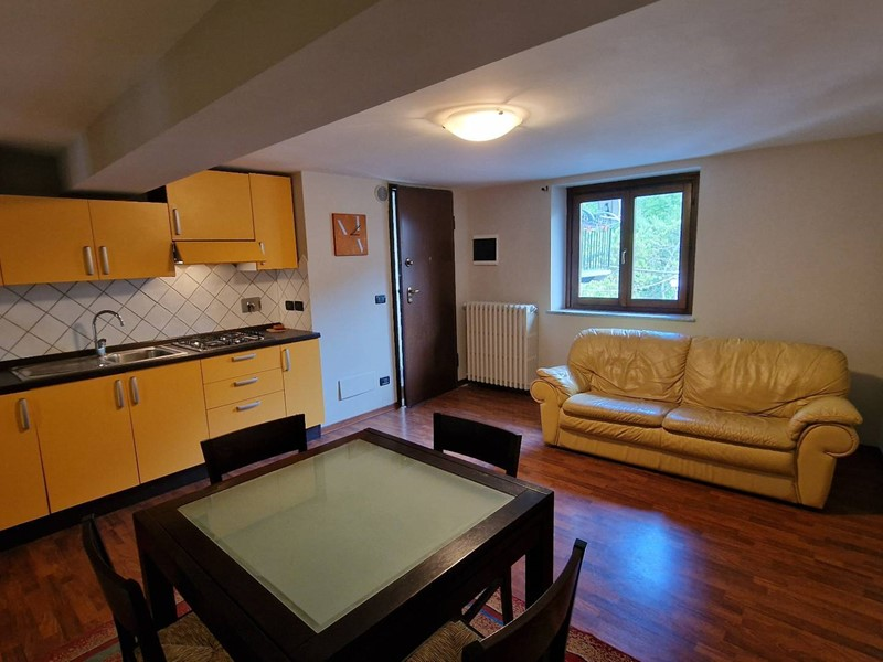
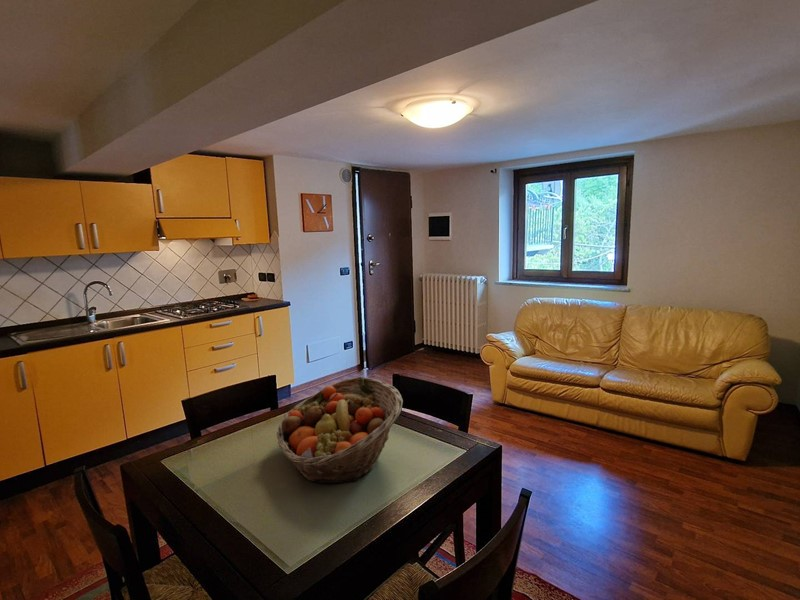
+ fruit basket (339, 425)
